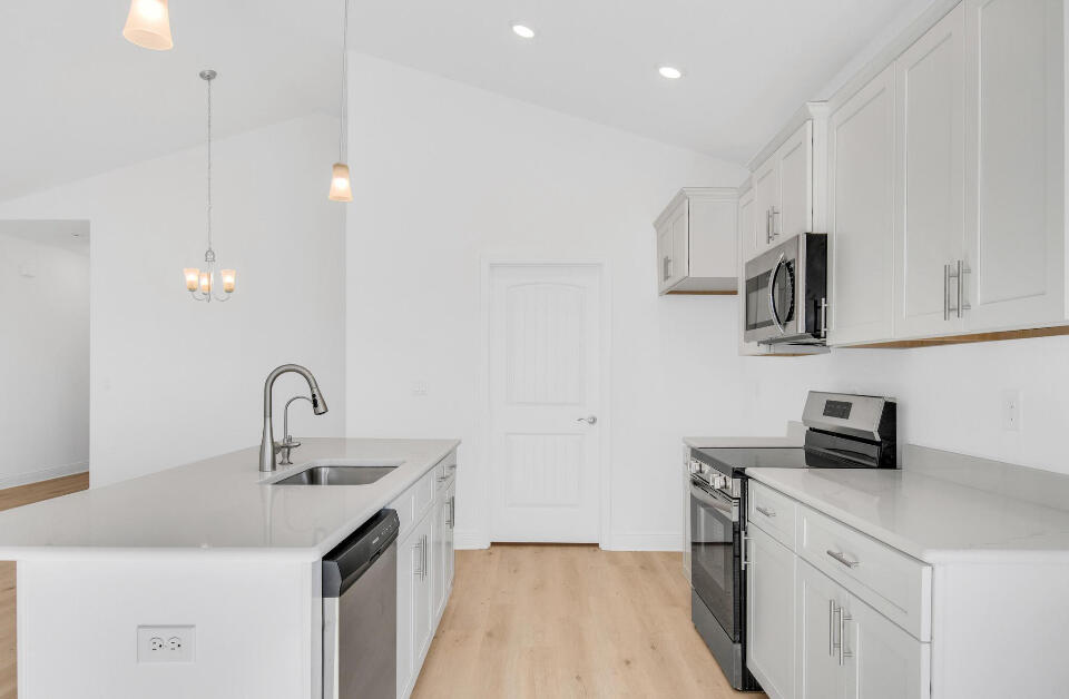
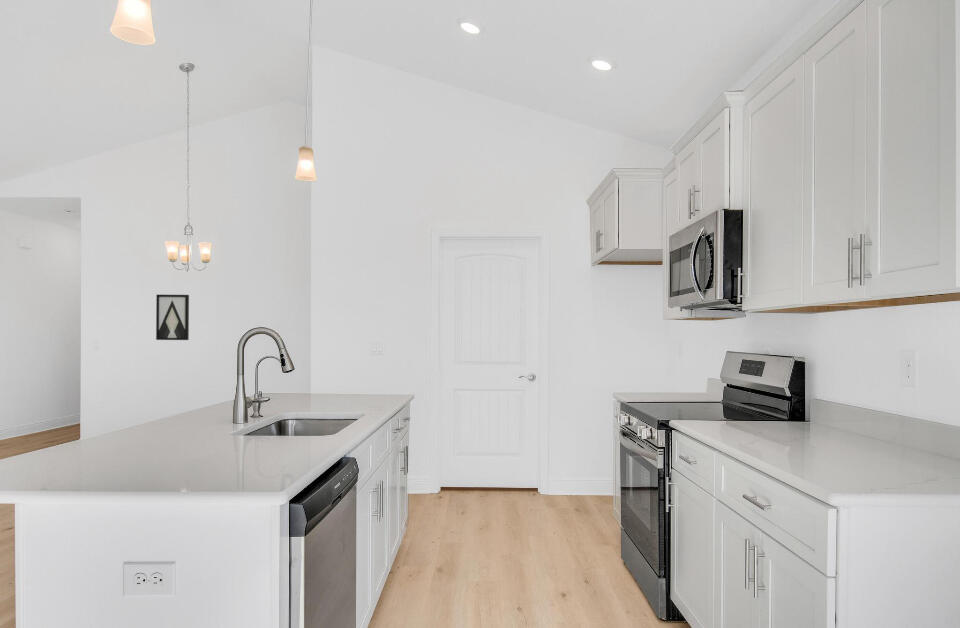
+ wall art (172, 317)
